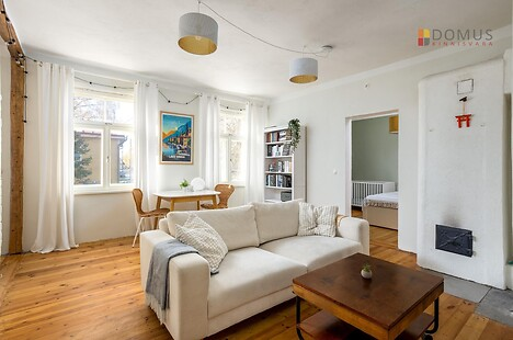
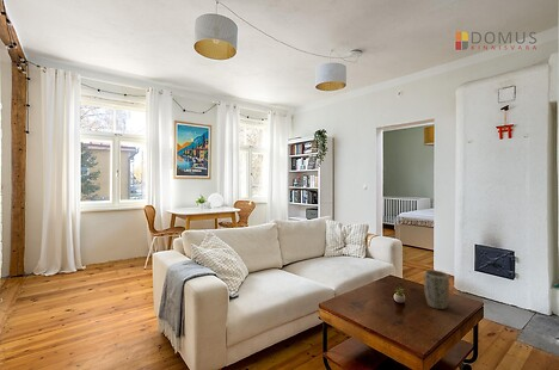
+ plant pot (436, 289)
